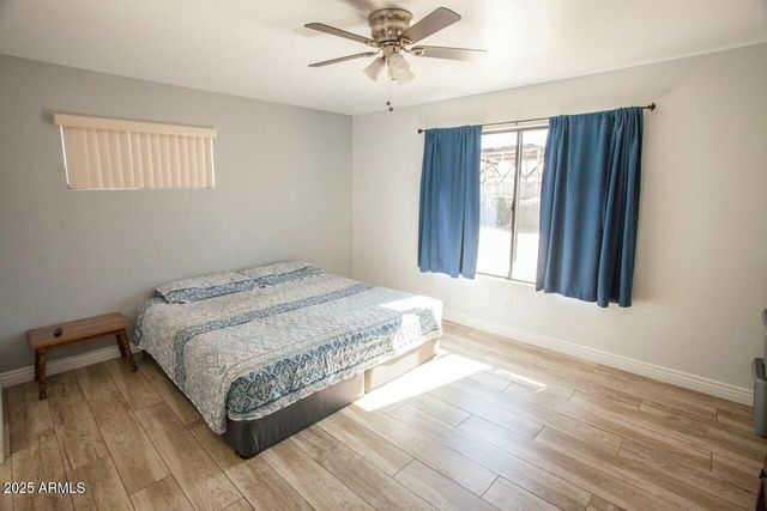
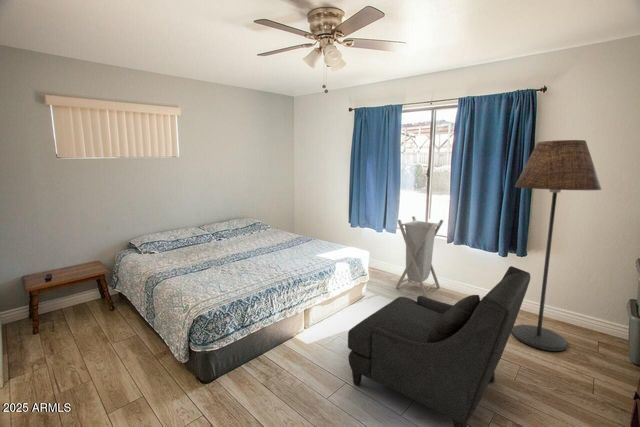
+ floor lamp (549, 244)
+ armchair (435, 327)
+ laundry hamper (419, 254)
